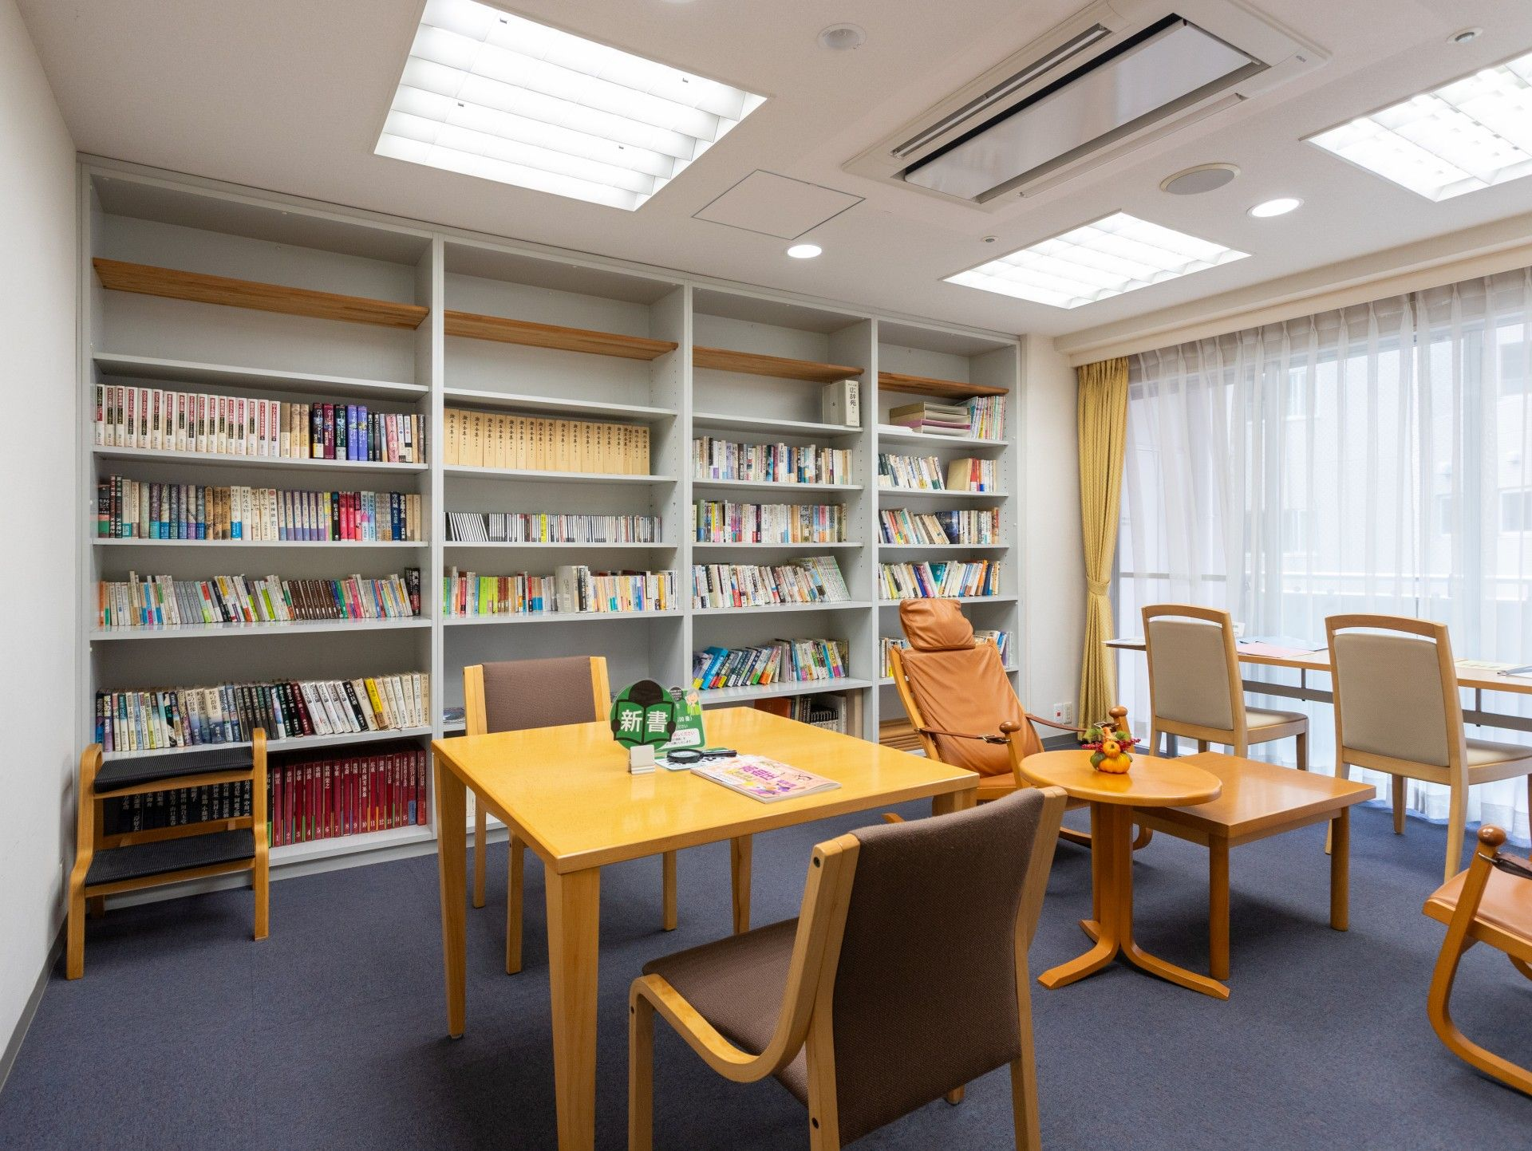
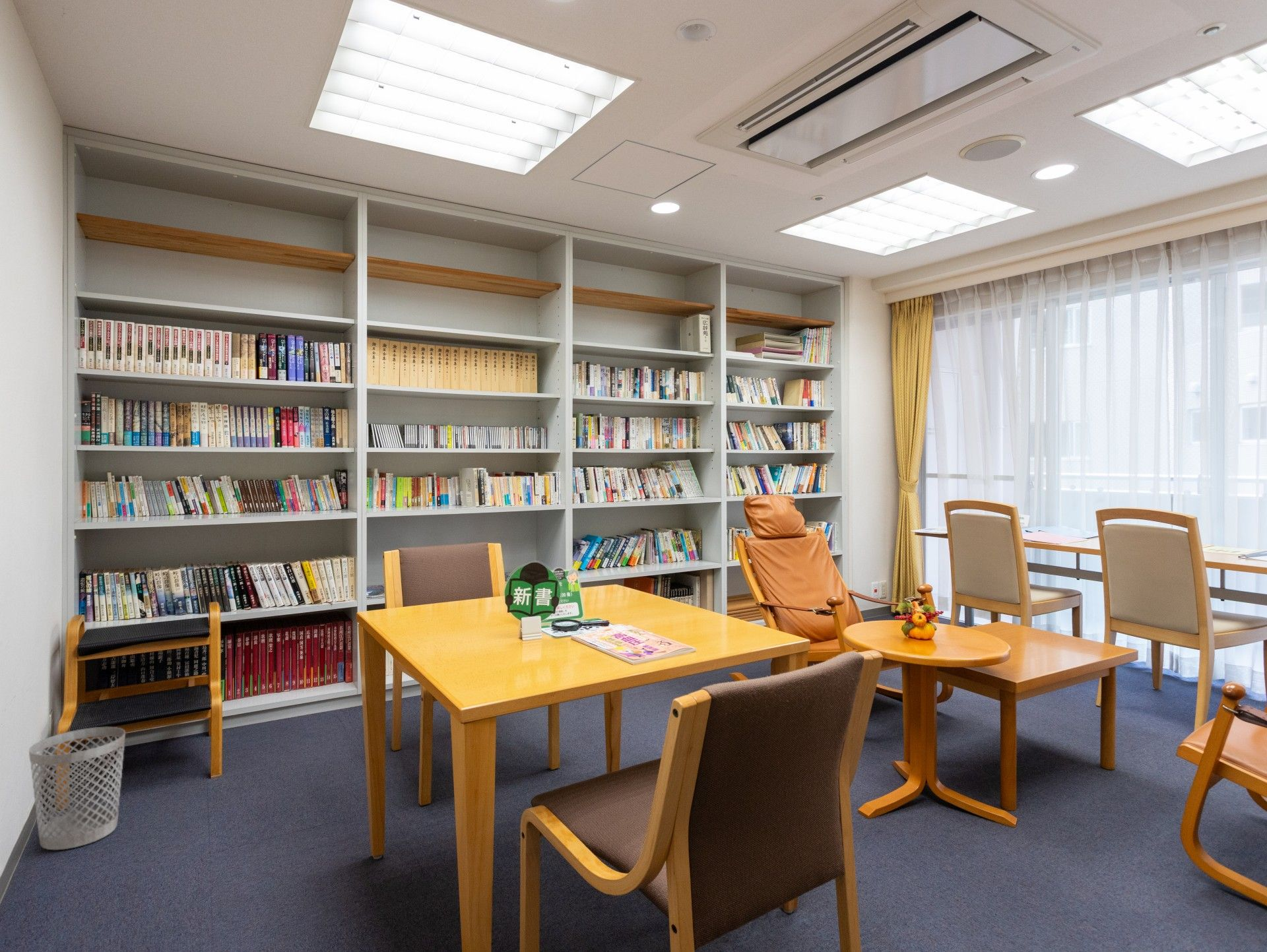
+ wastebasket (79, 787)
